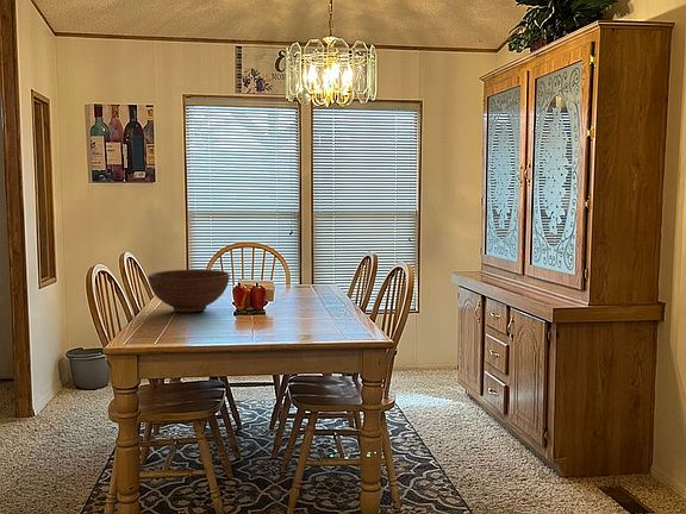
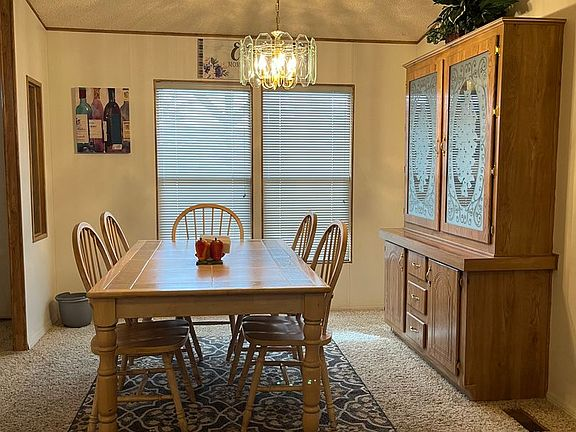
- fruit bowl (189, 292)
